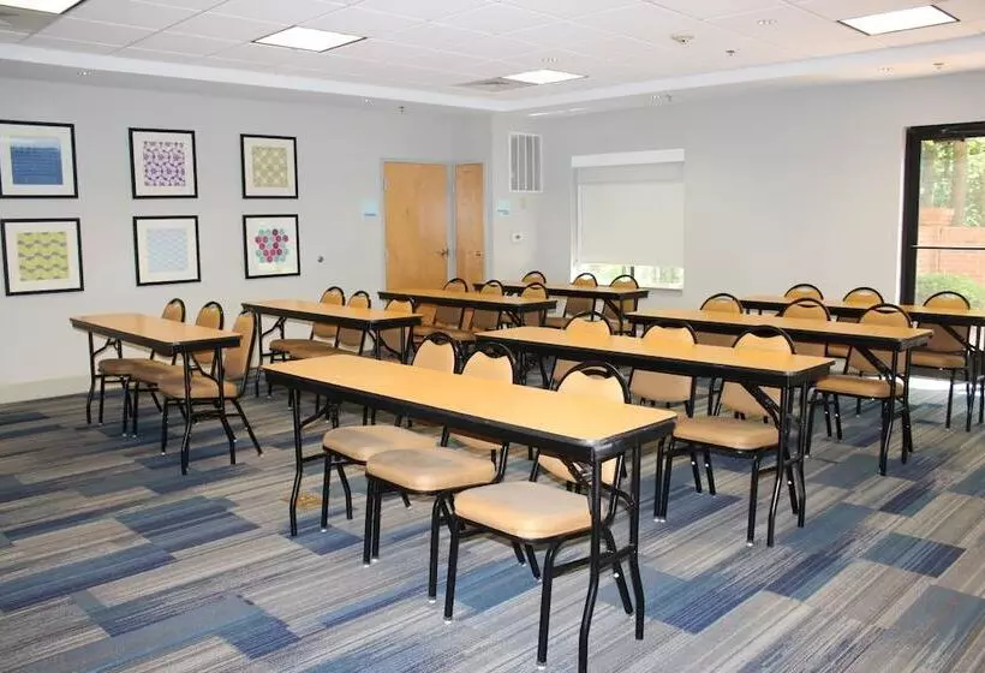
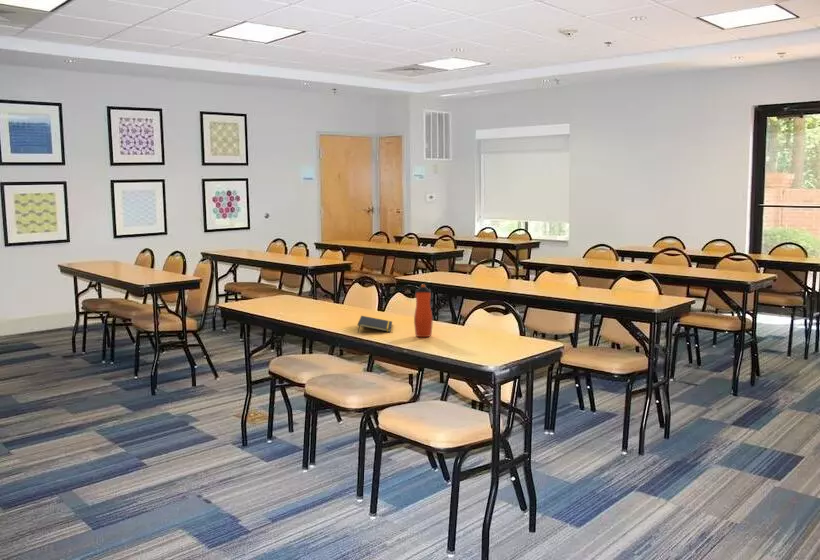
+ water bottle (423, 310)
+ notepad (375, 323)
